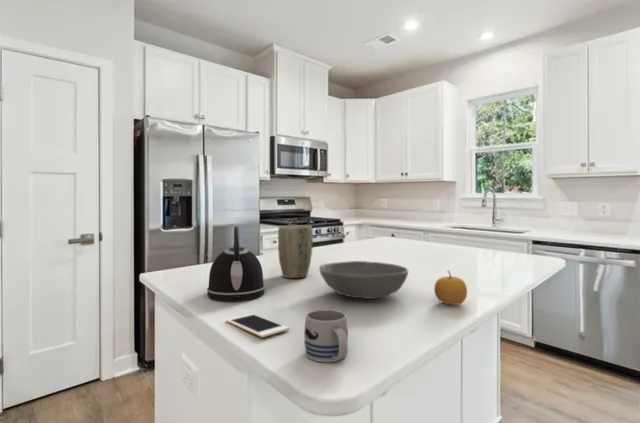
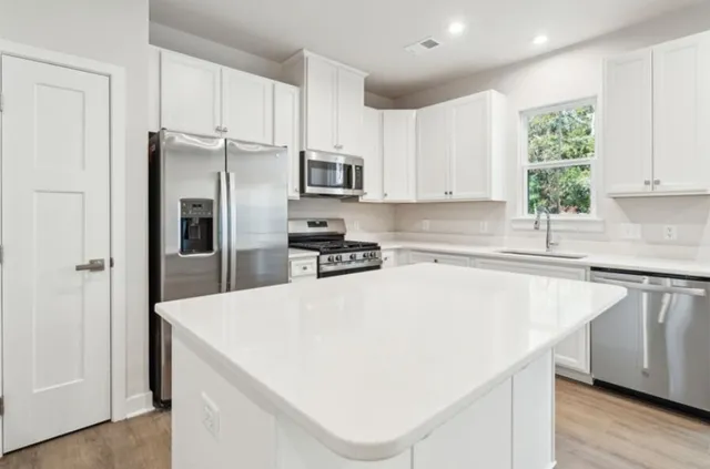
- cell phone (256, 324)
- plant pot (295, 250)
- fruit (450, 286)
- mug (329, 336)
- kettle (236, 260)
- bowl (363, 281)
